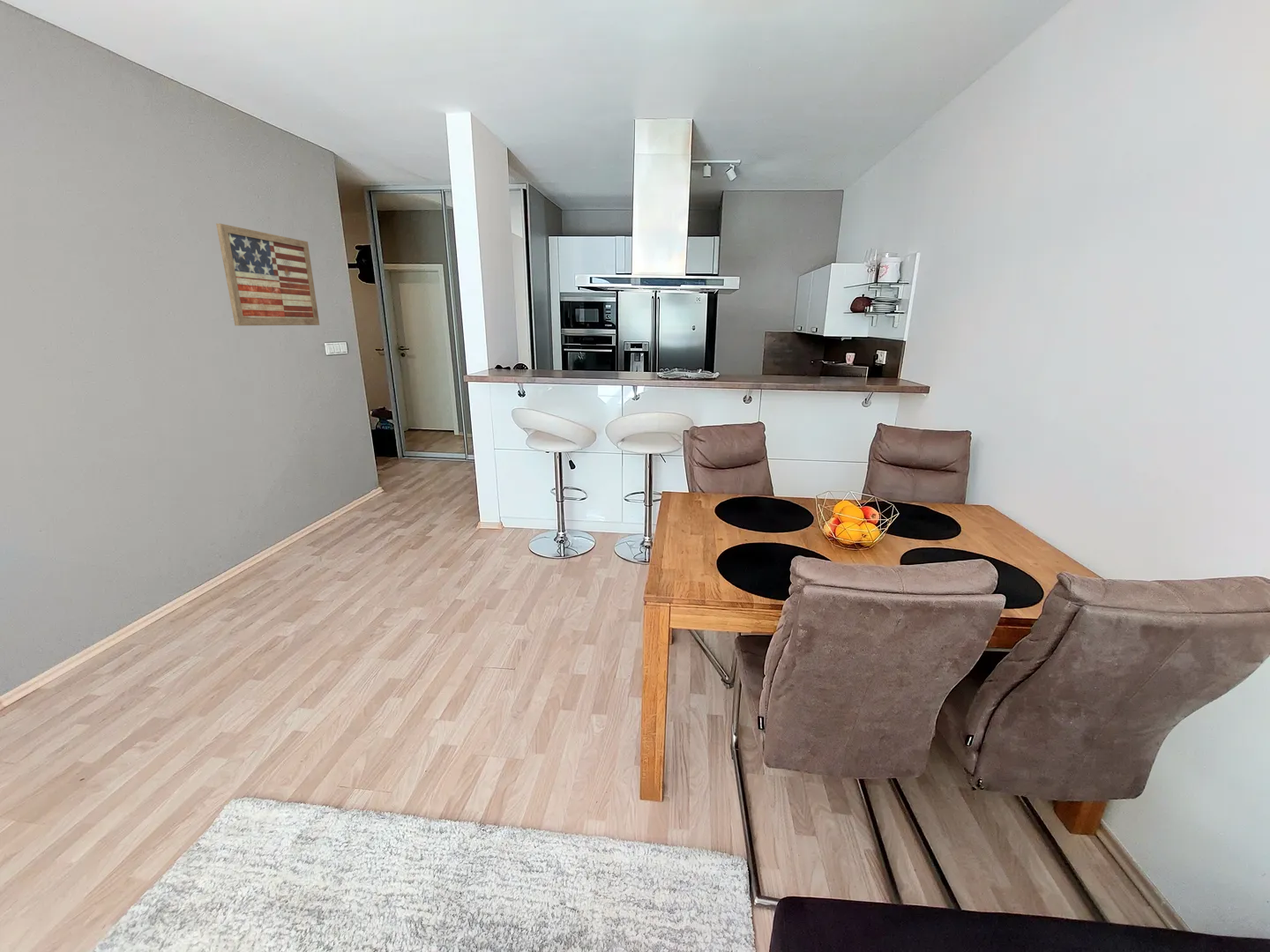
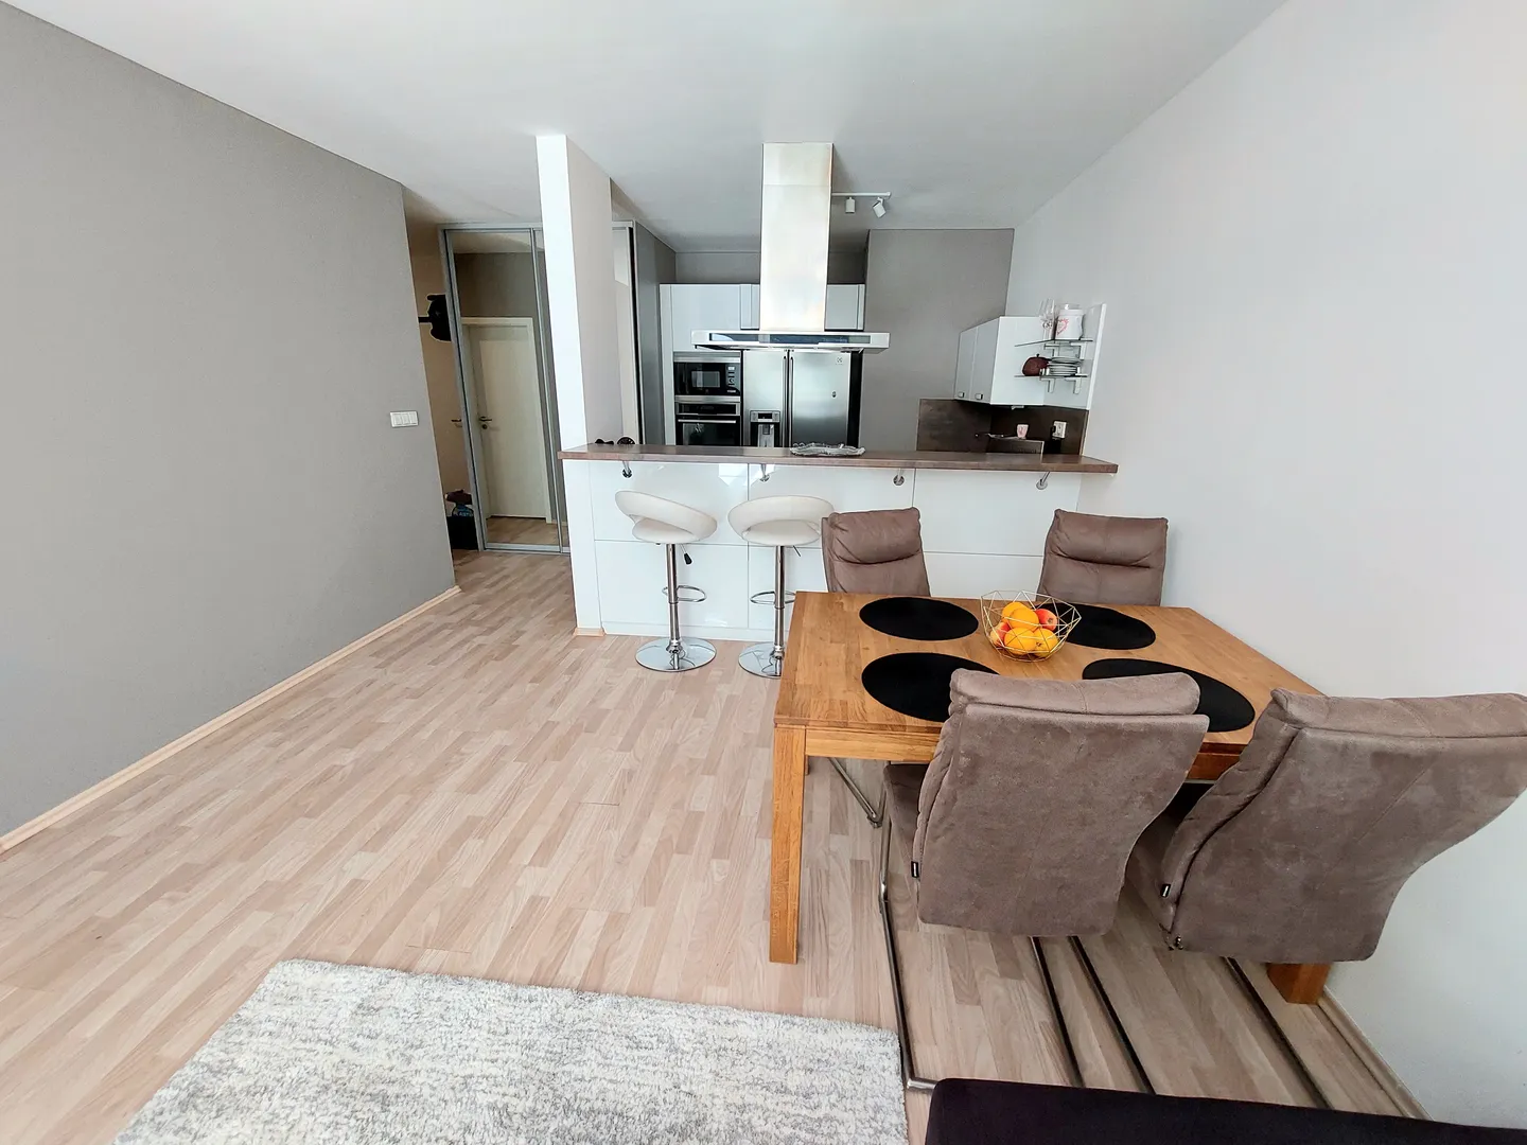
- wall art (273, 280)
